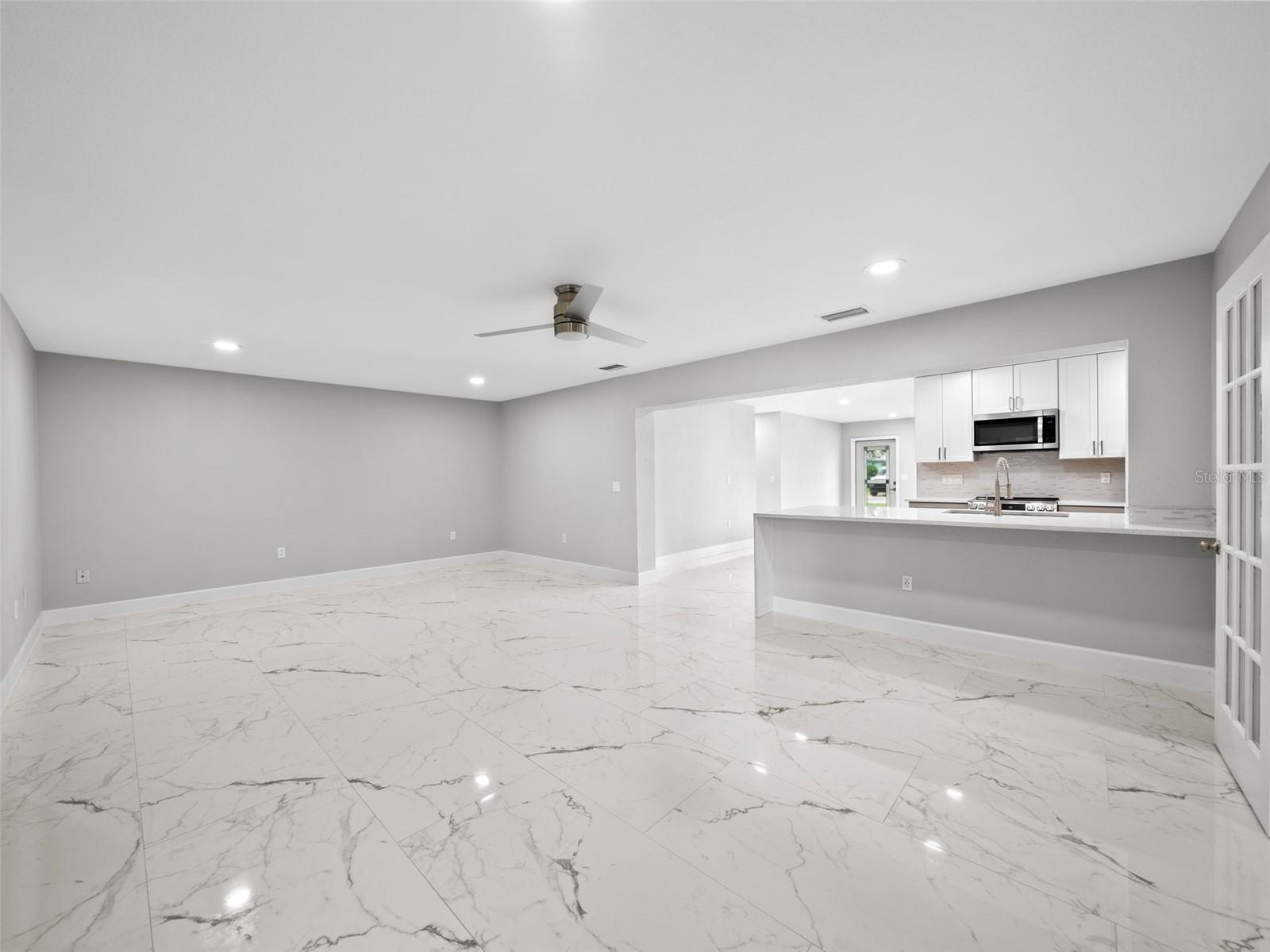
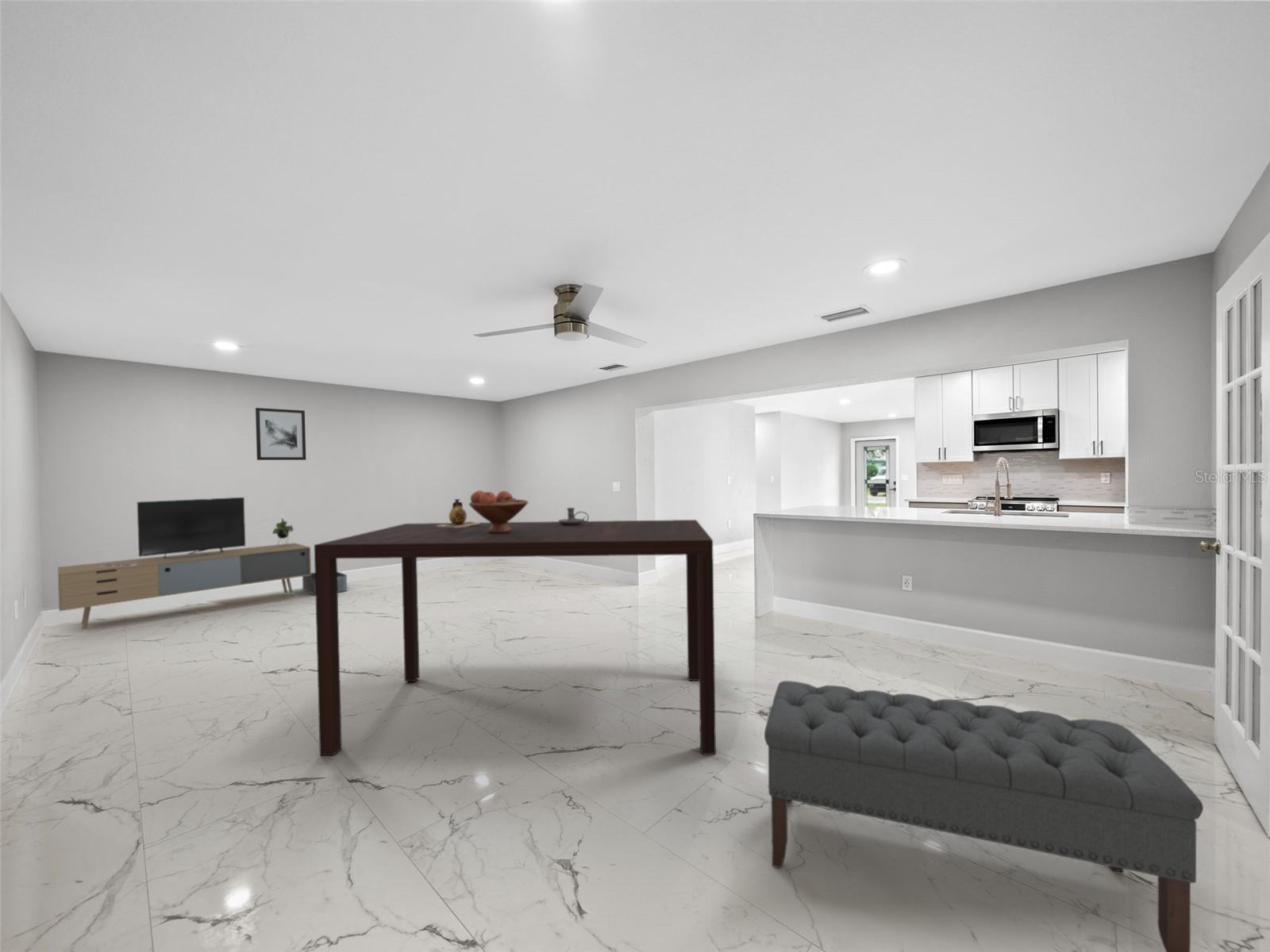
+ candle holder (573, 516)
+ fruit bowl (498, 510)
+ vase (458, 512)
+ media console (195, 554)
+ bench (943, 792)
+ dining table (535, 556)
+ wall art (281, 434)
+ storage bin (314, 582)
